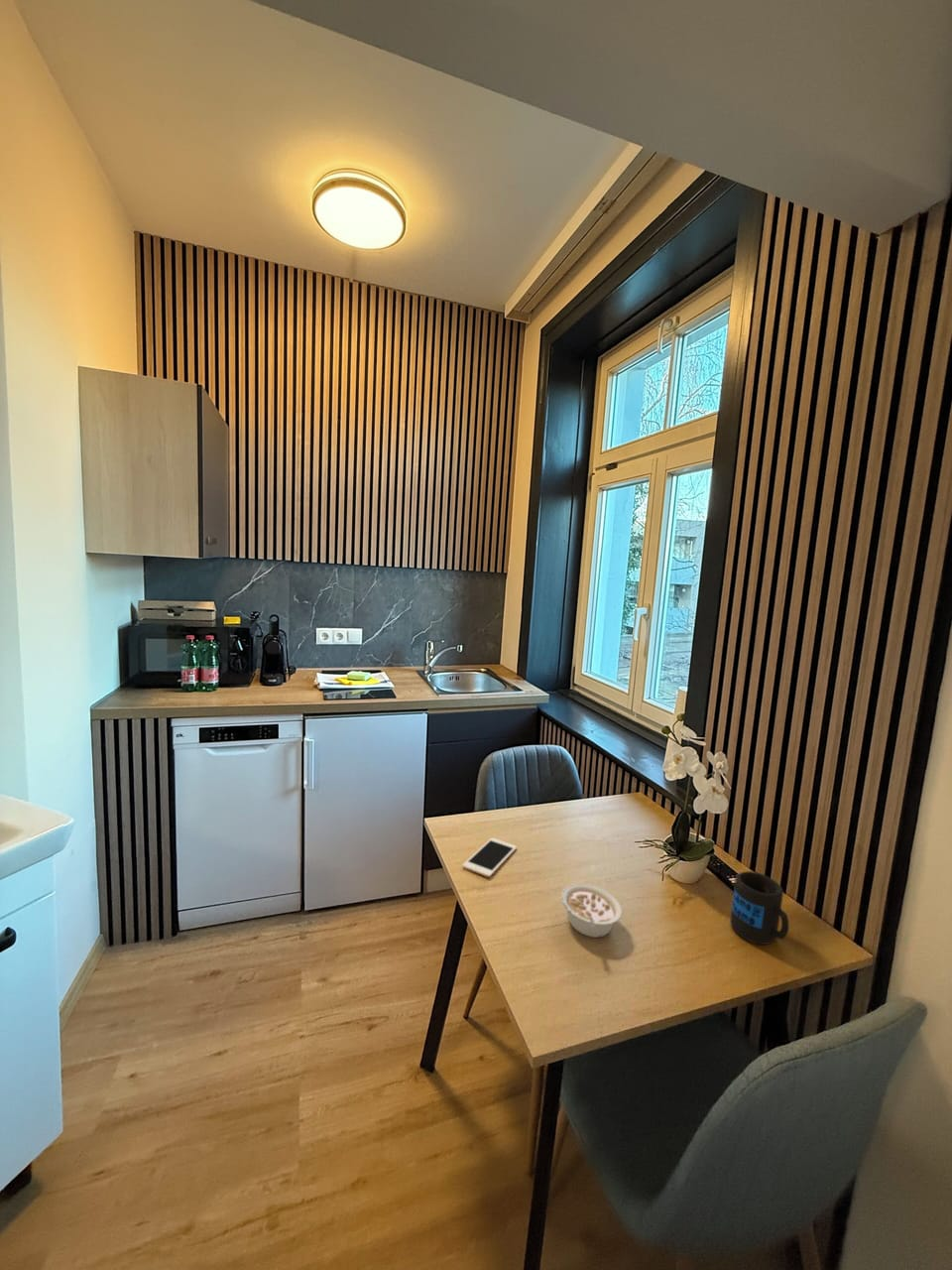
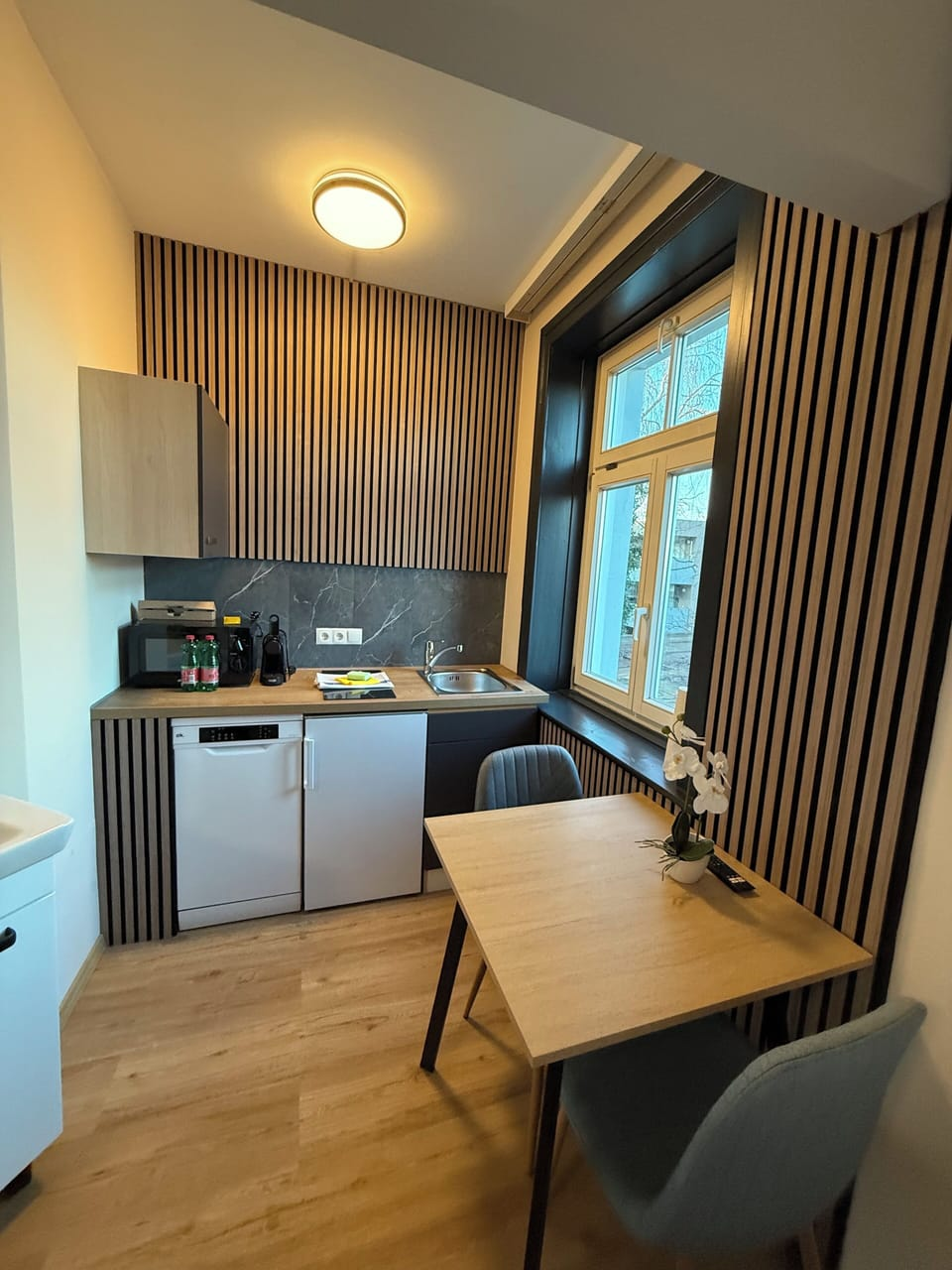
- cell phone (490, 856)
- mug (762, 911)
- legume (591, 912)
